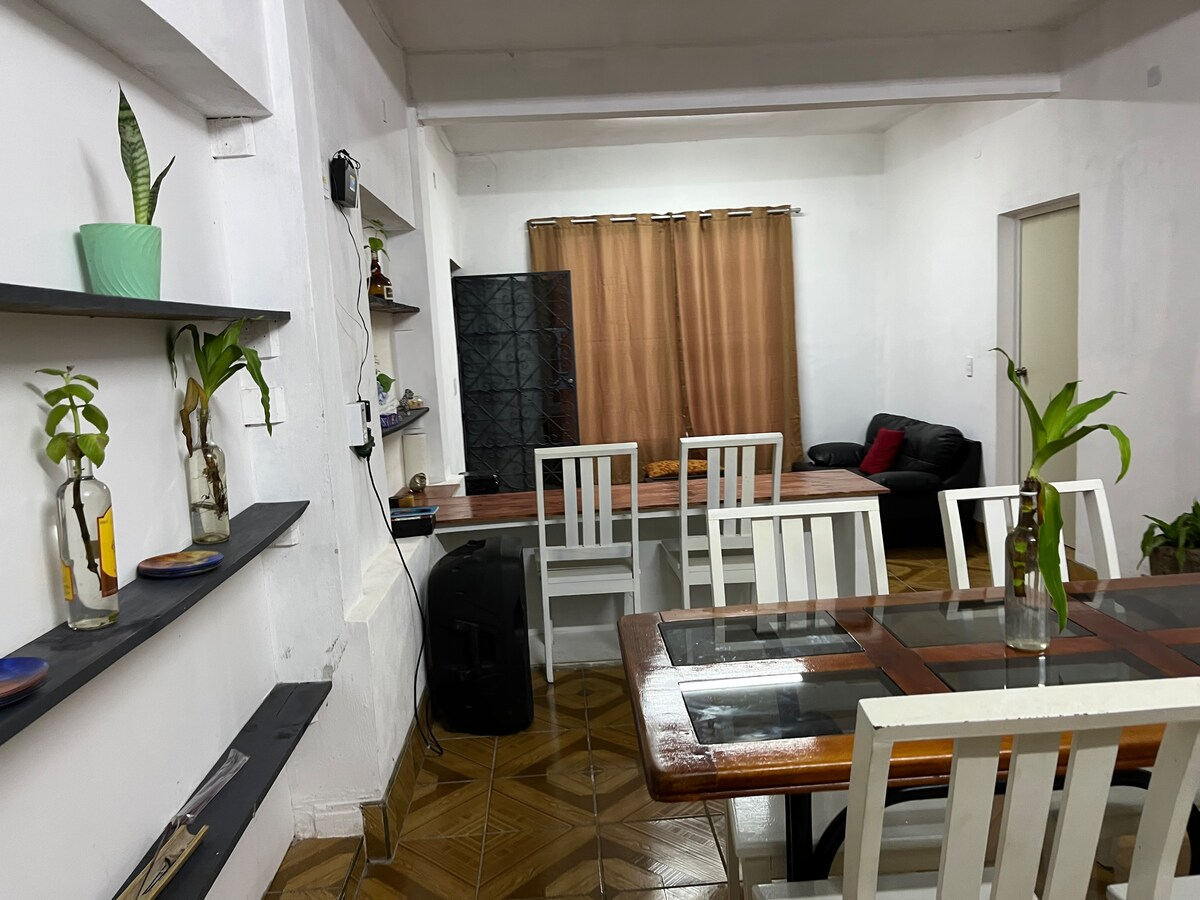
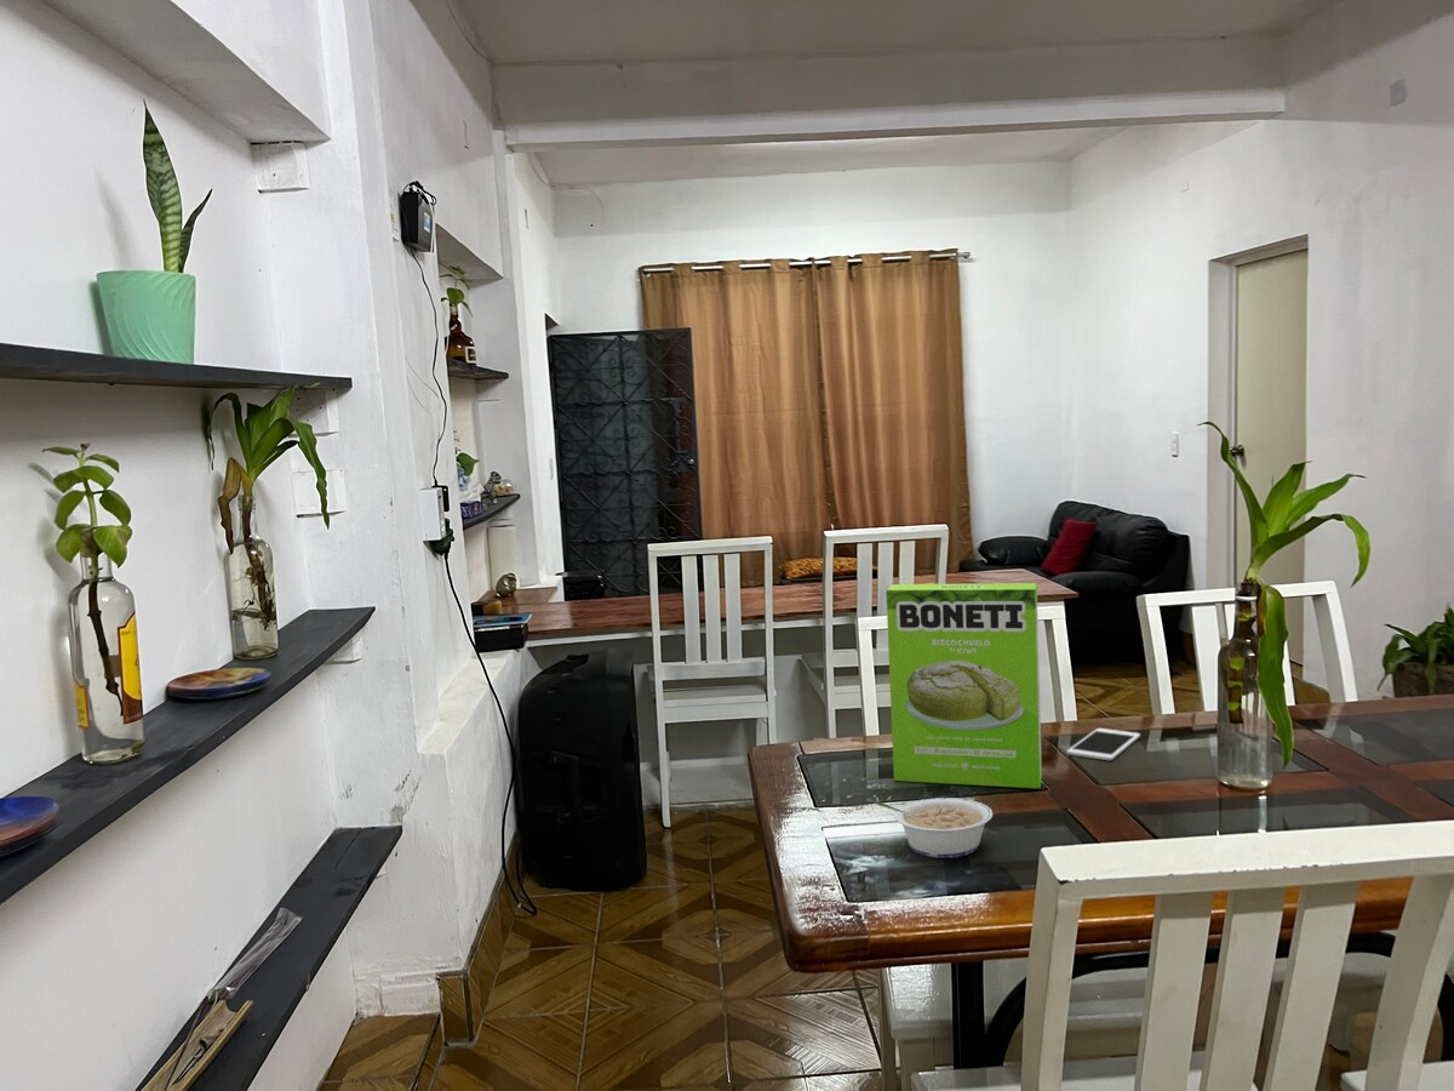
+ legume (939, 827)
+ cell phone (1104, 743)
+ cake mix box (963, 682)
